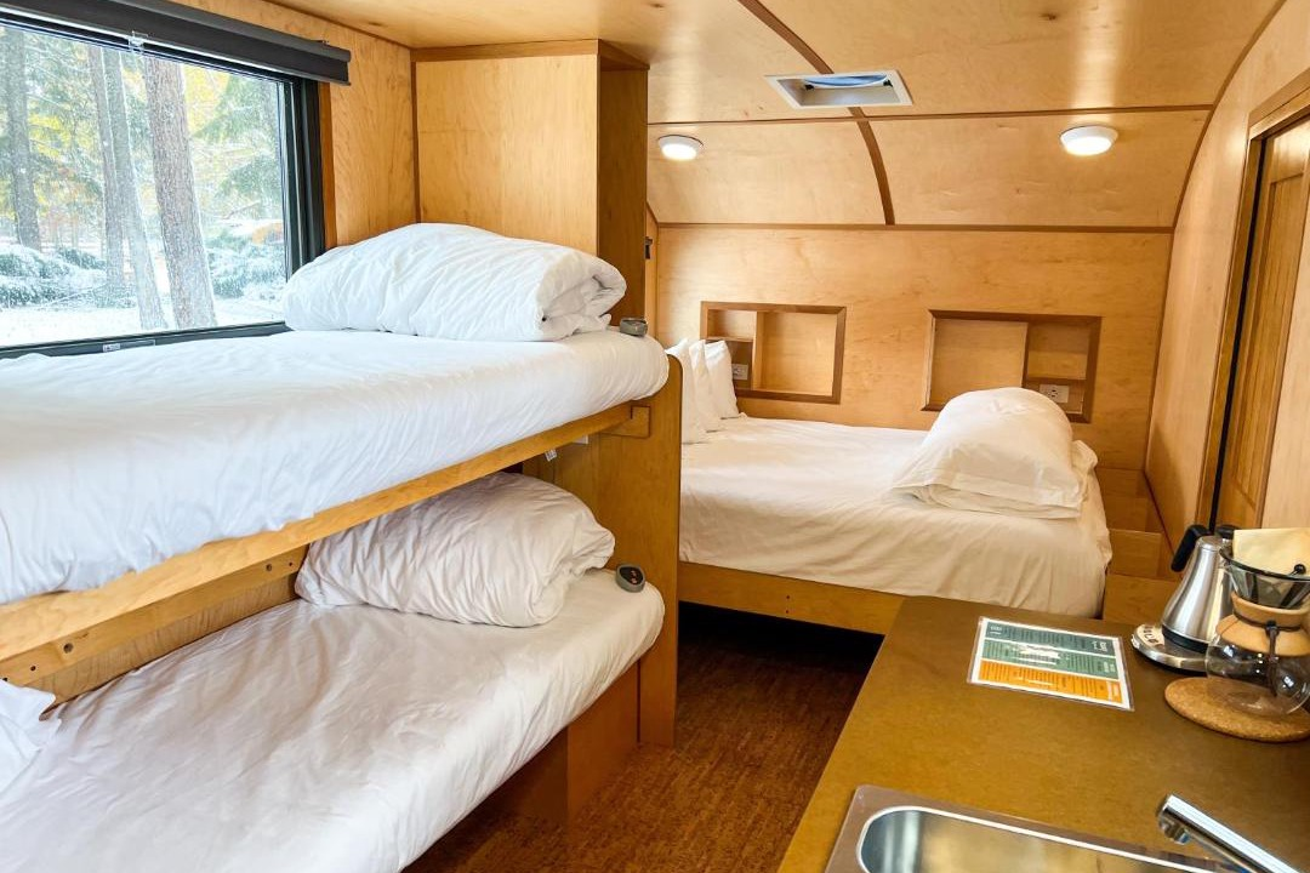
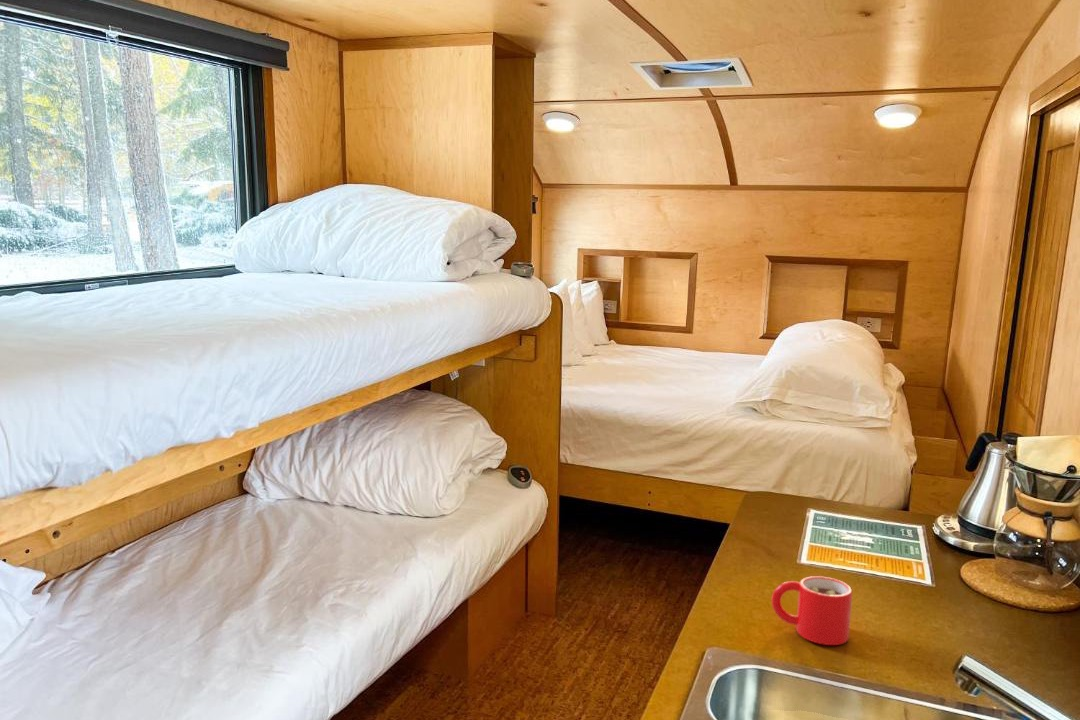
+ mug (810, 607)
